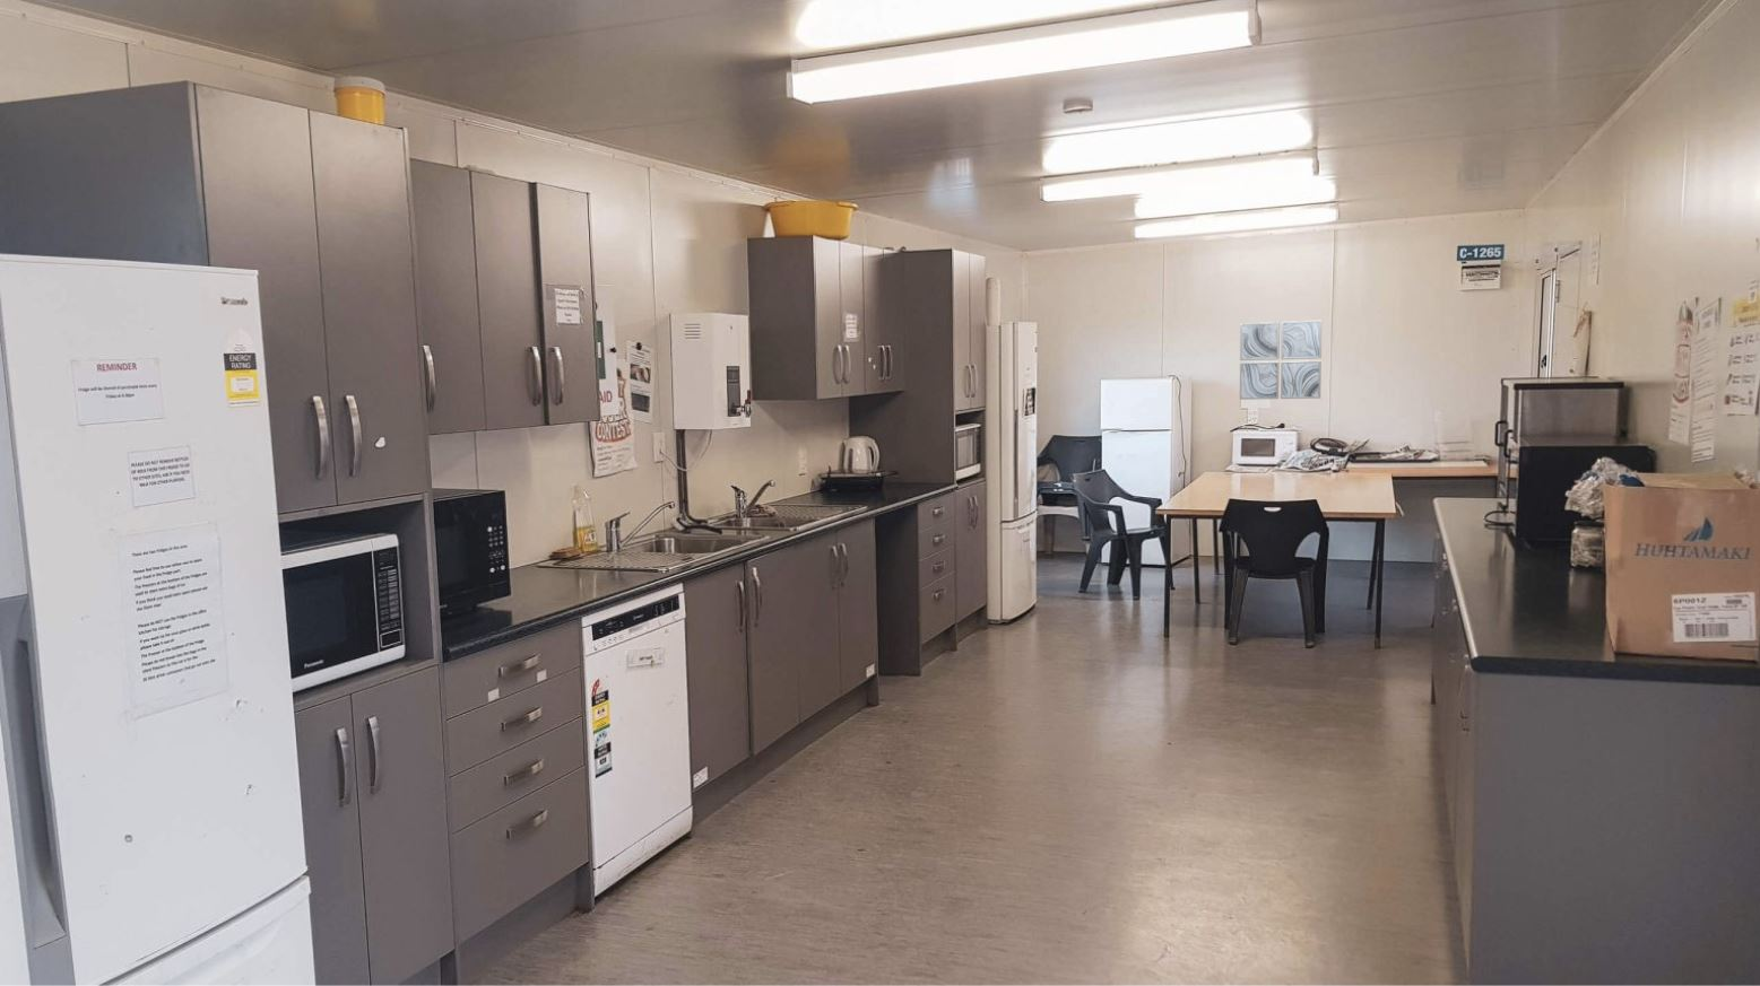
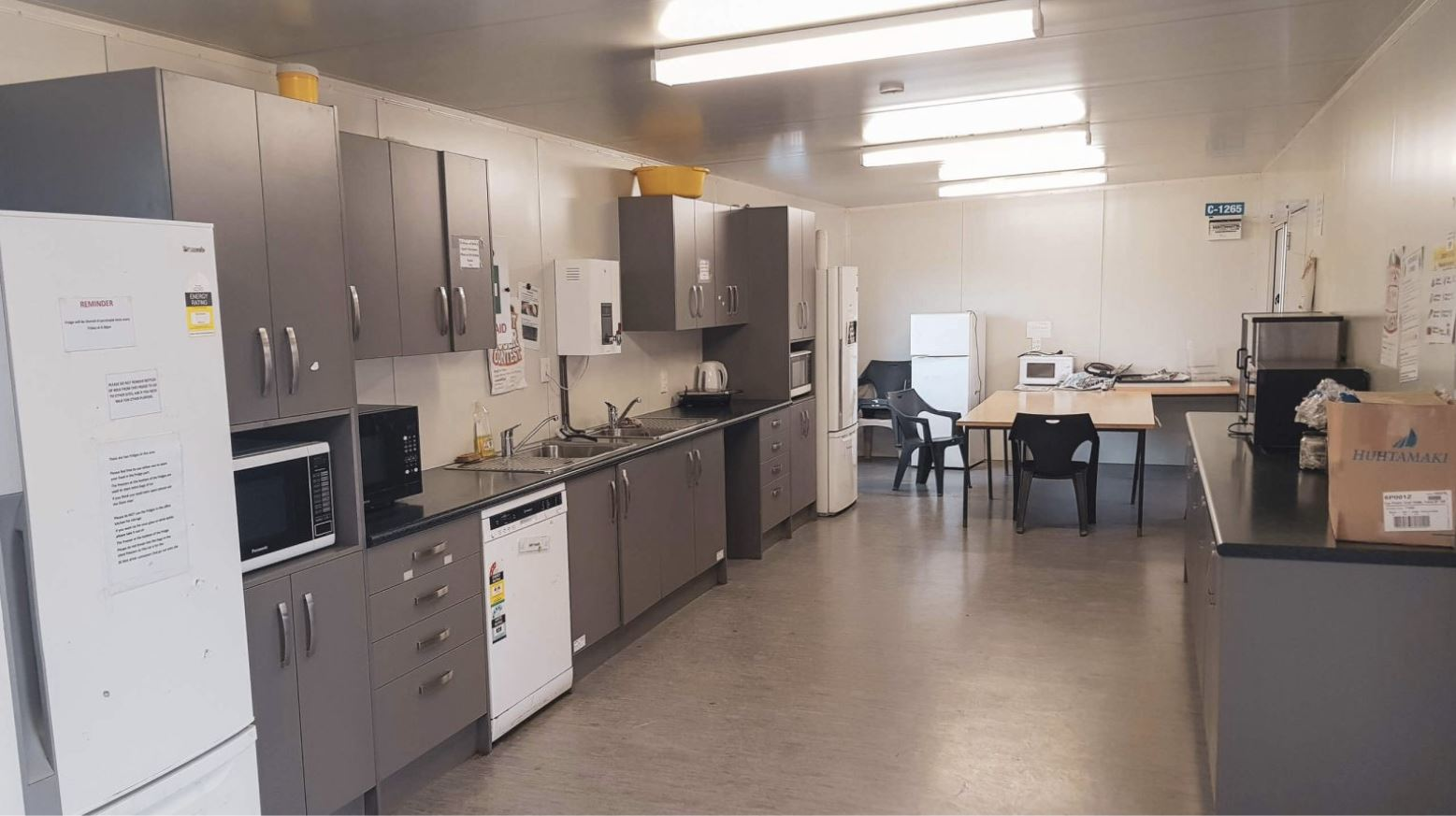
- wall art (1279, 361)
